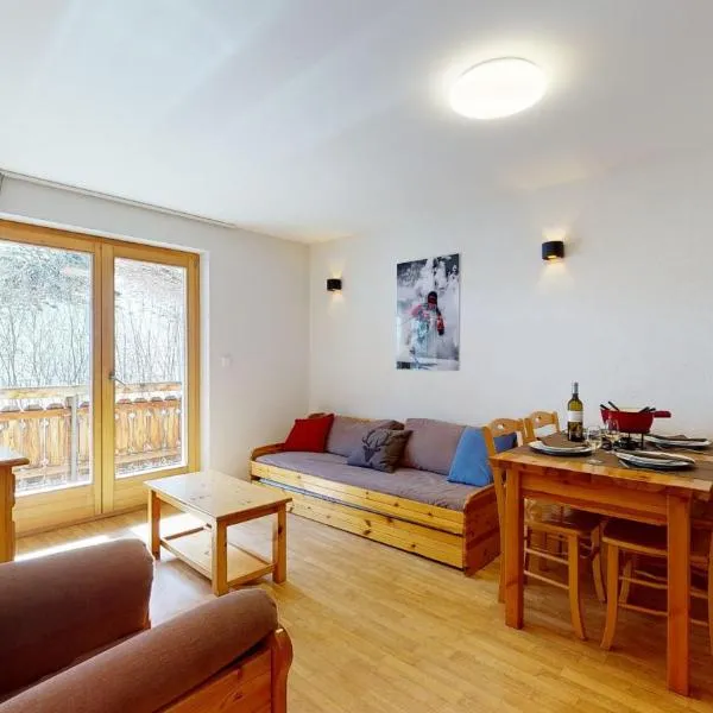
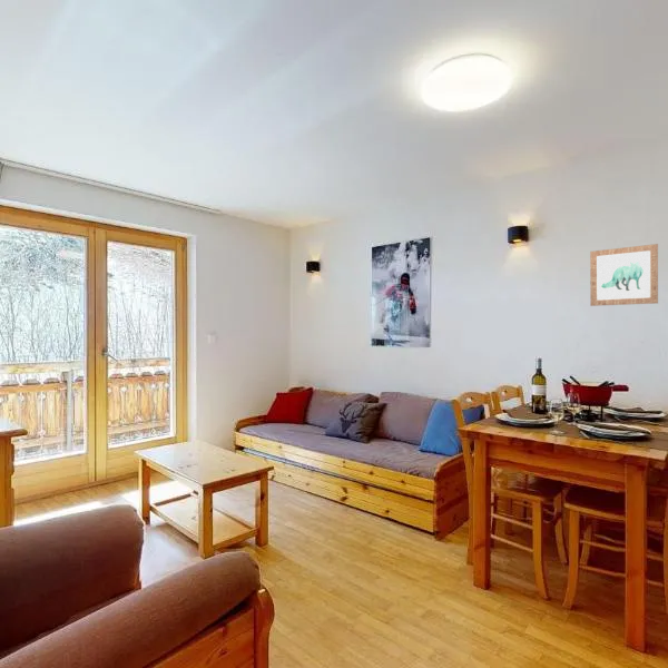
+ wall art (622, 276)
